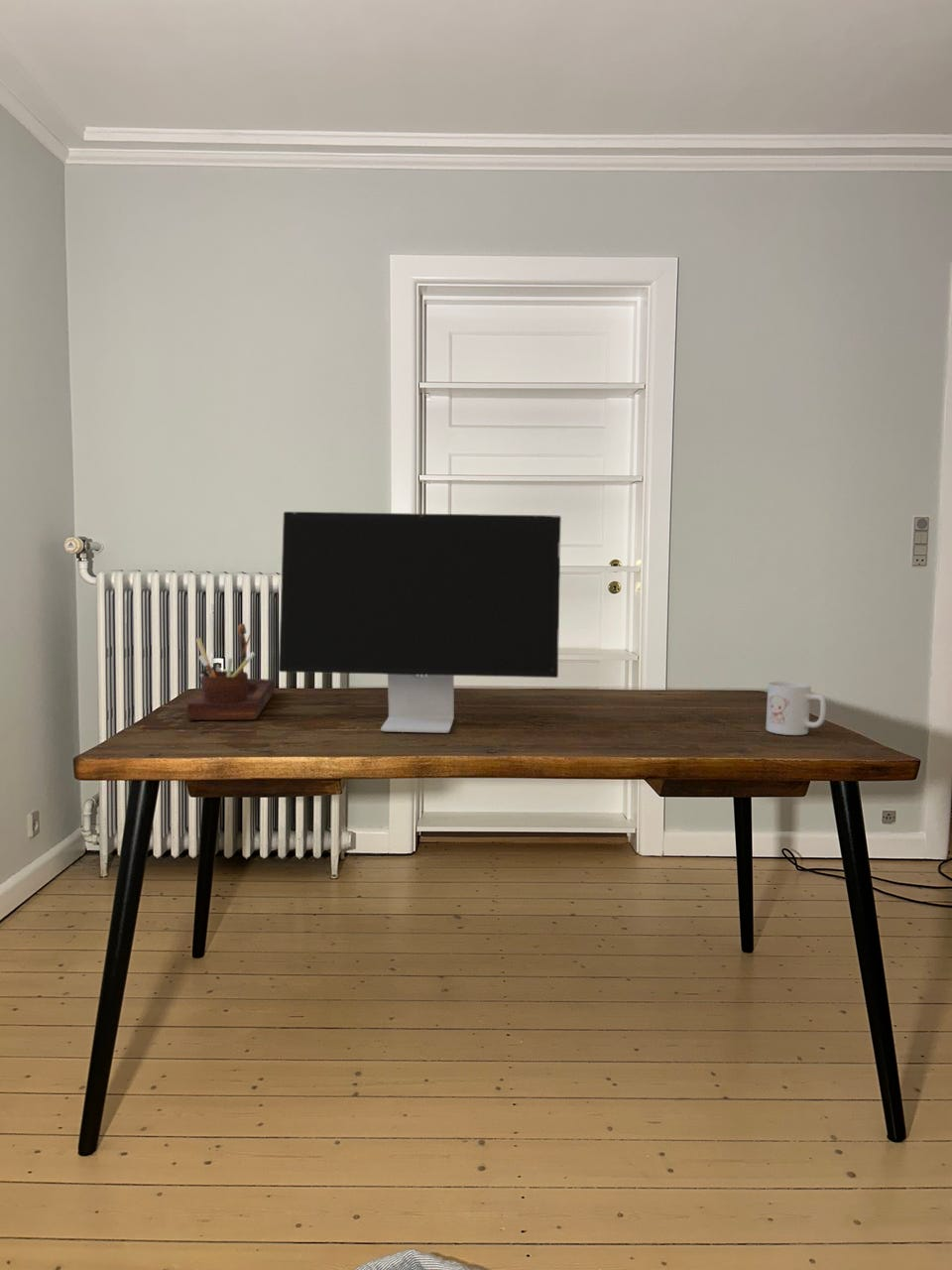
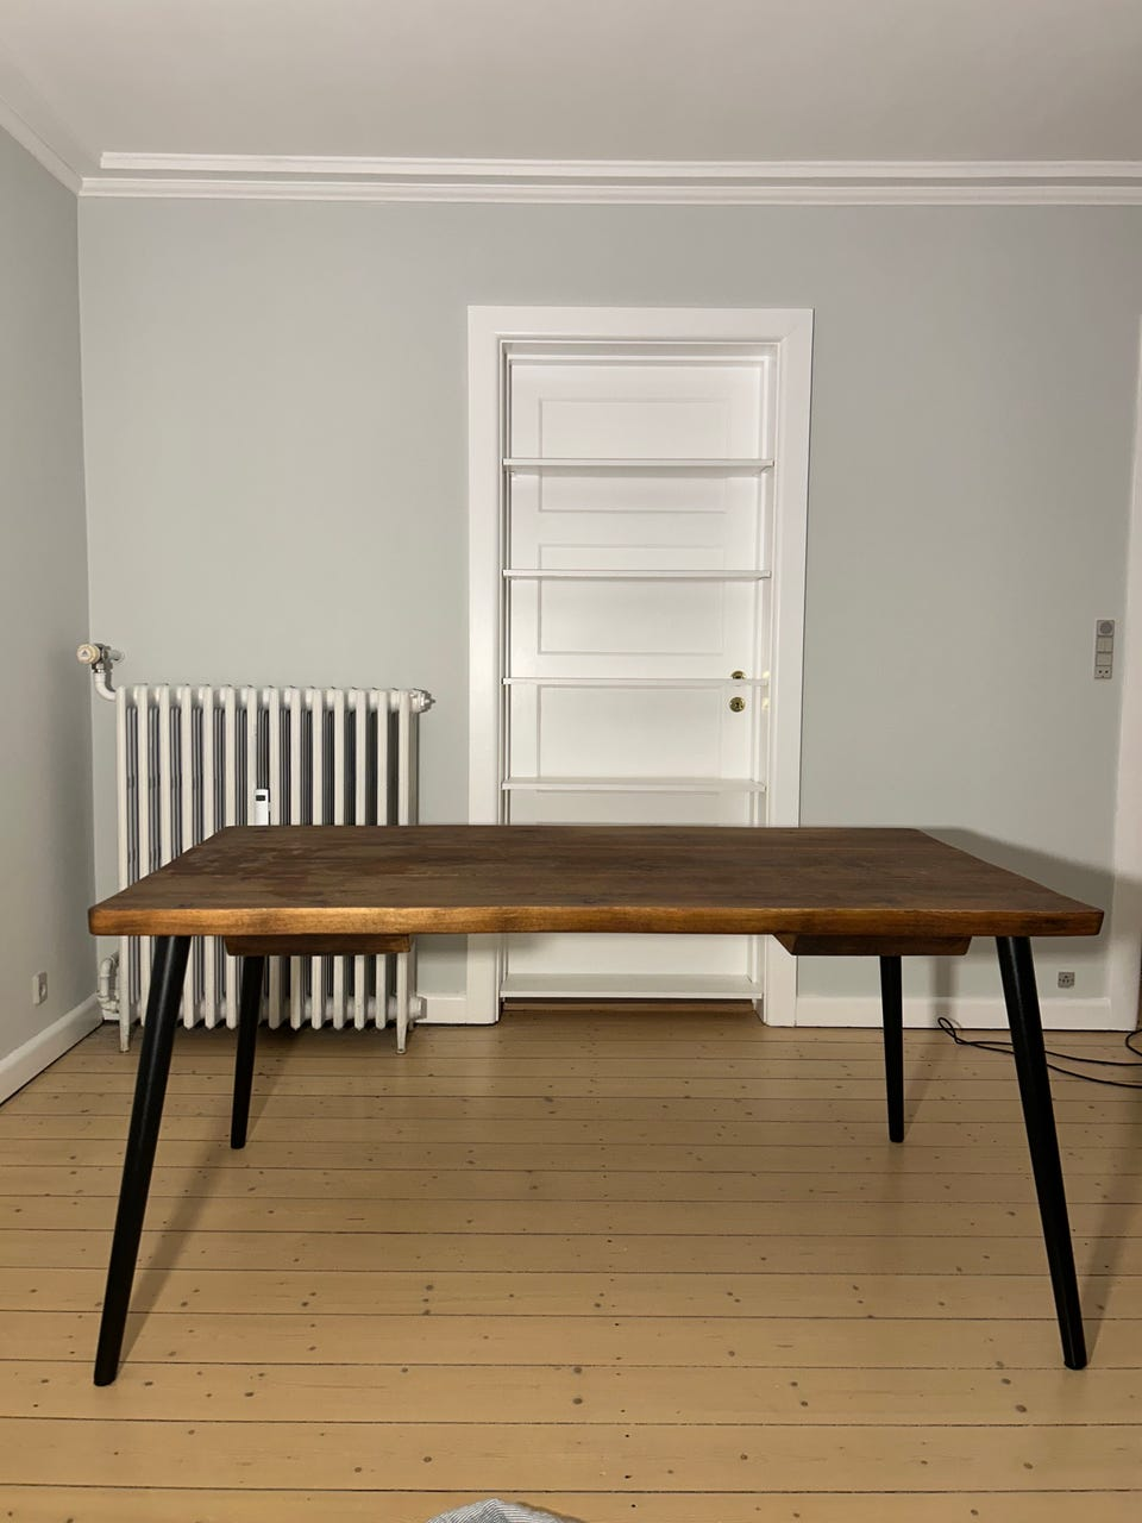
- mug (796, 708)
- desk organizer (230, 668)
- computer monitor (420, 619)
